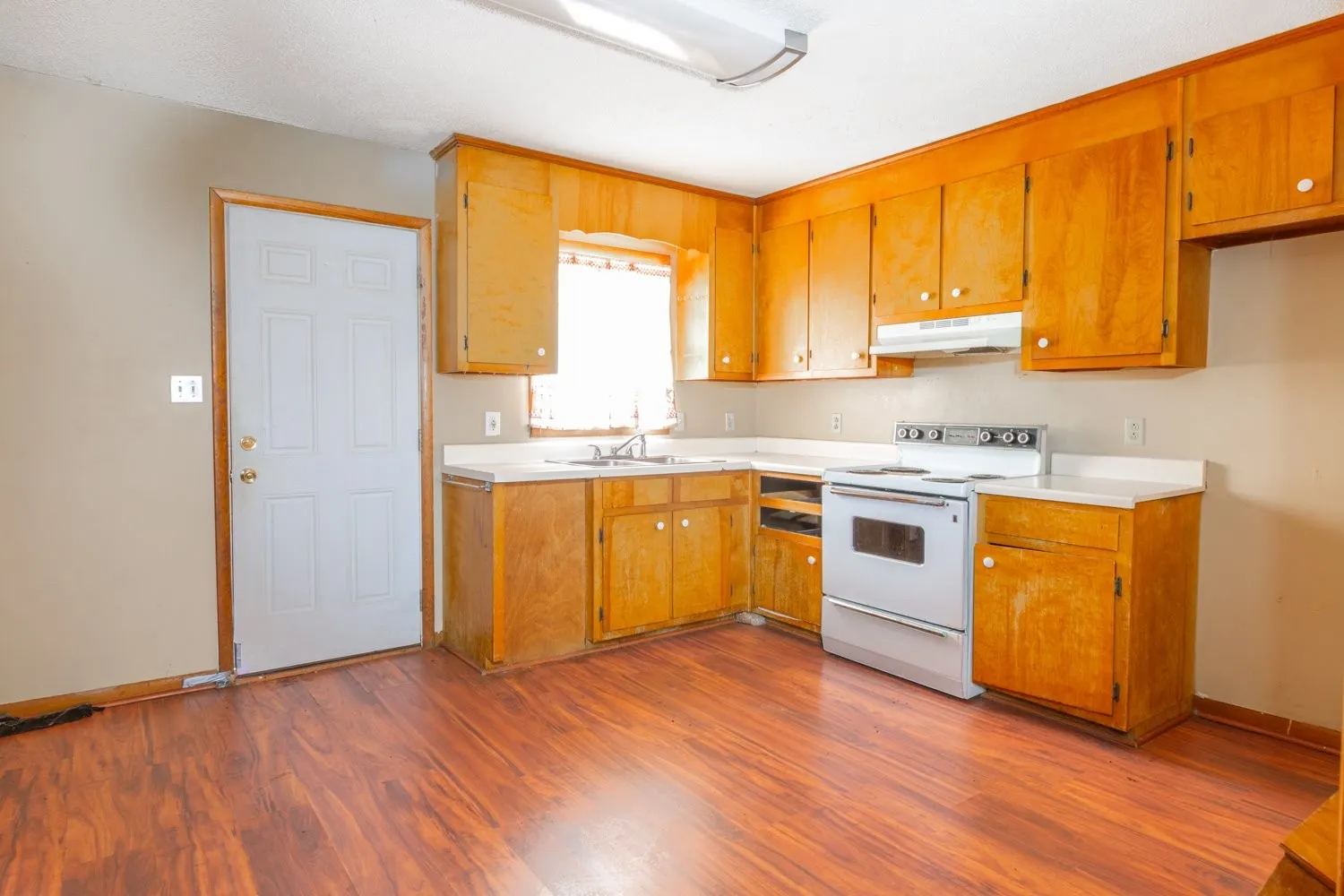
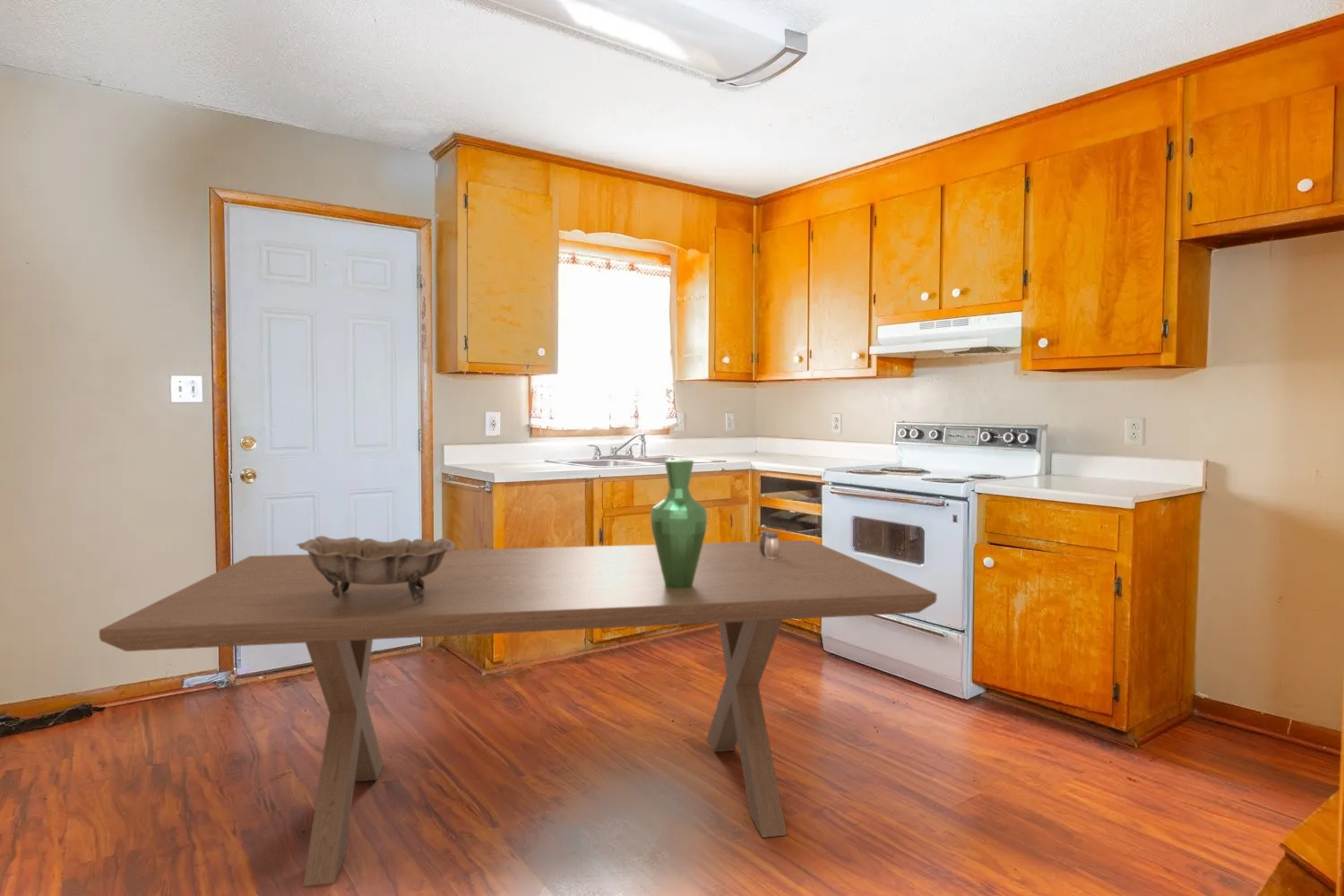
+ salt and pepper shaker (769, 543)
+ decorative bowl (380, 566)
+ dining table (555, 630)
+ vase (678, 522)
